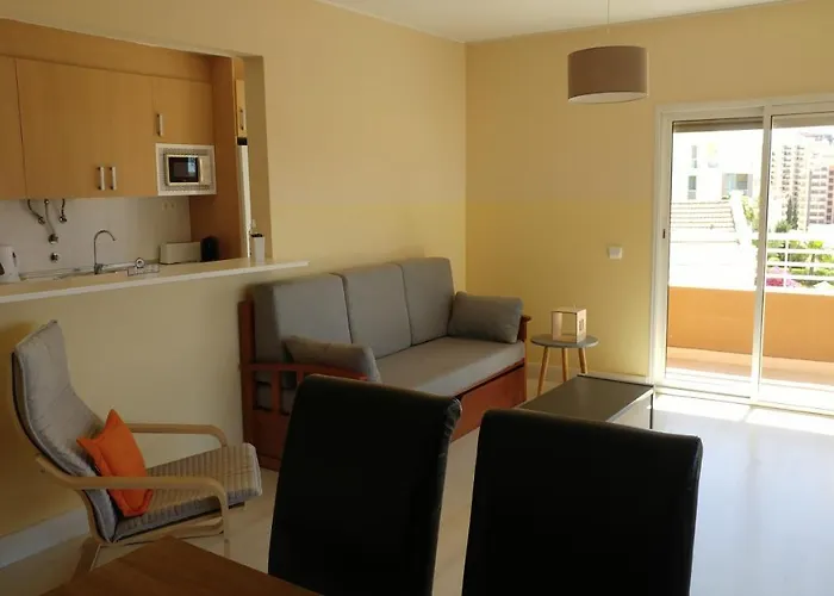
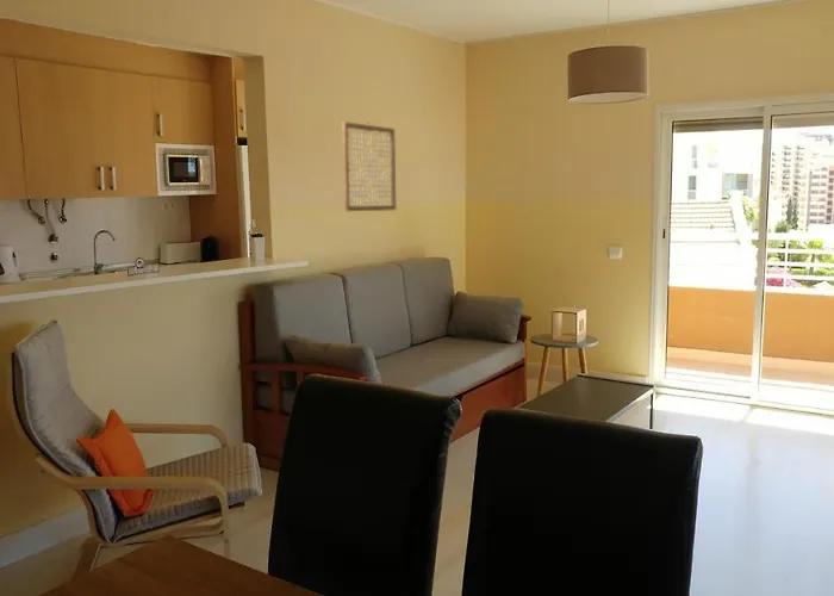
+ wall art (371, 166)
